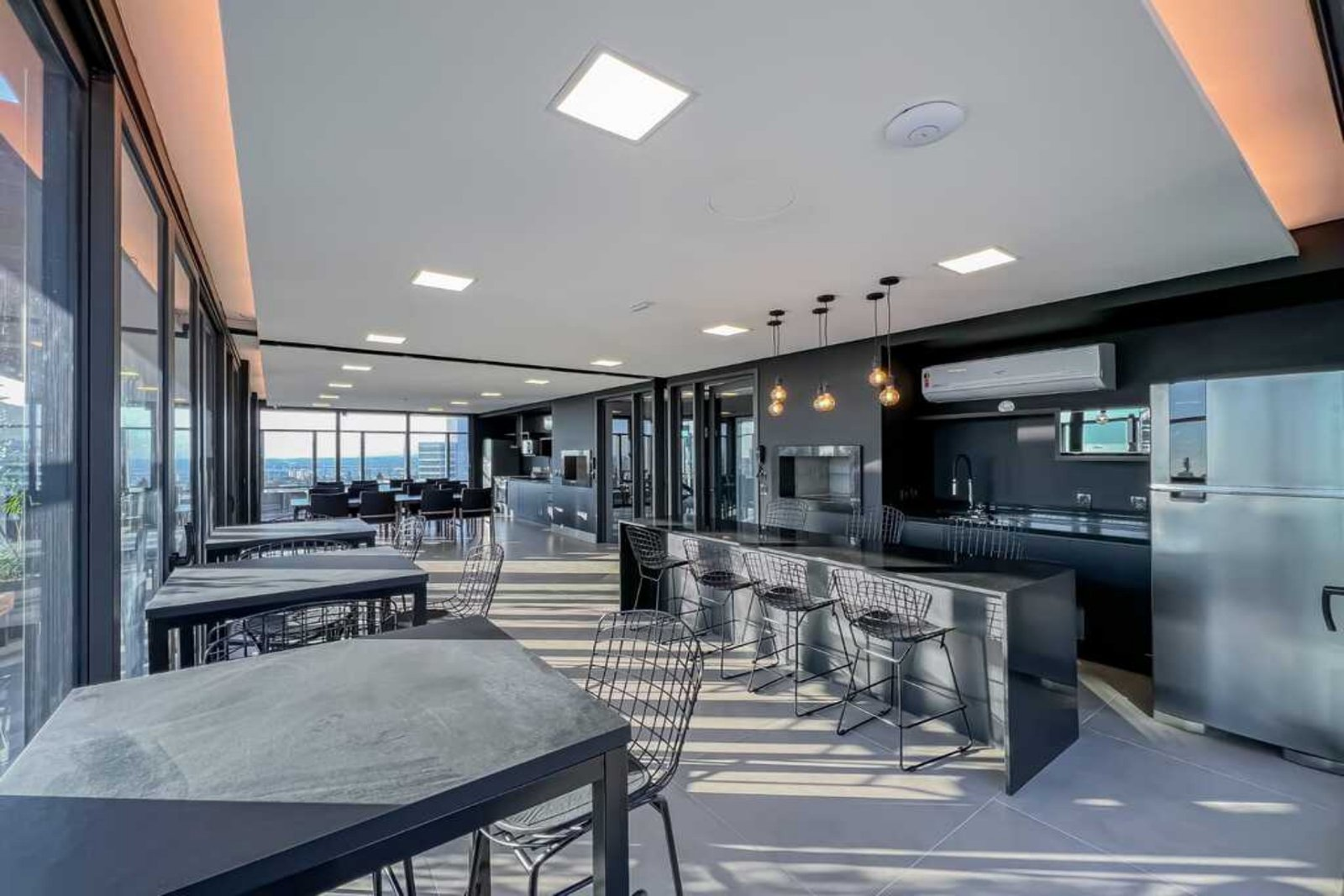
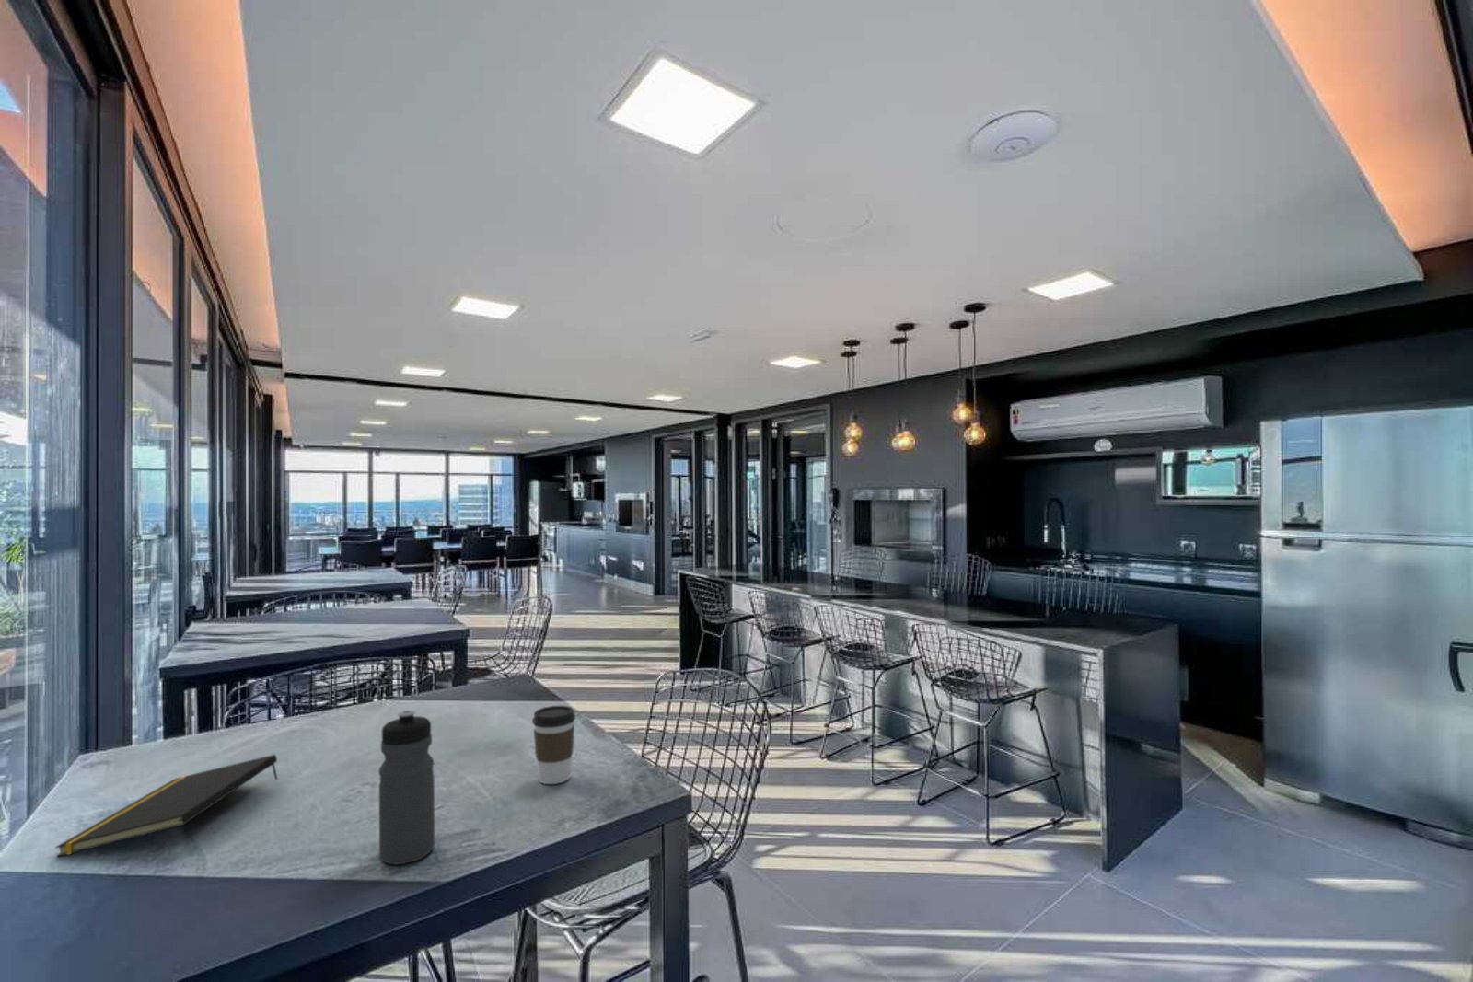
+ water bottle (406, 781)
+ notepad (179, 799)
+ coffee cup (555, 744)
